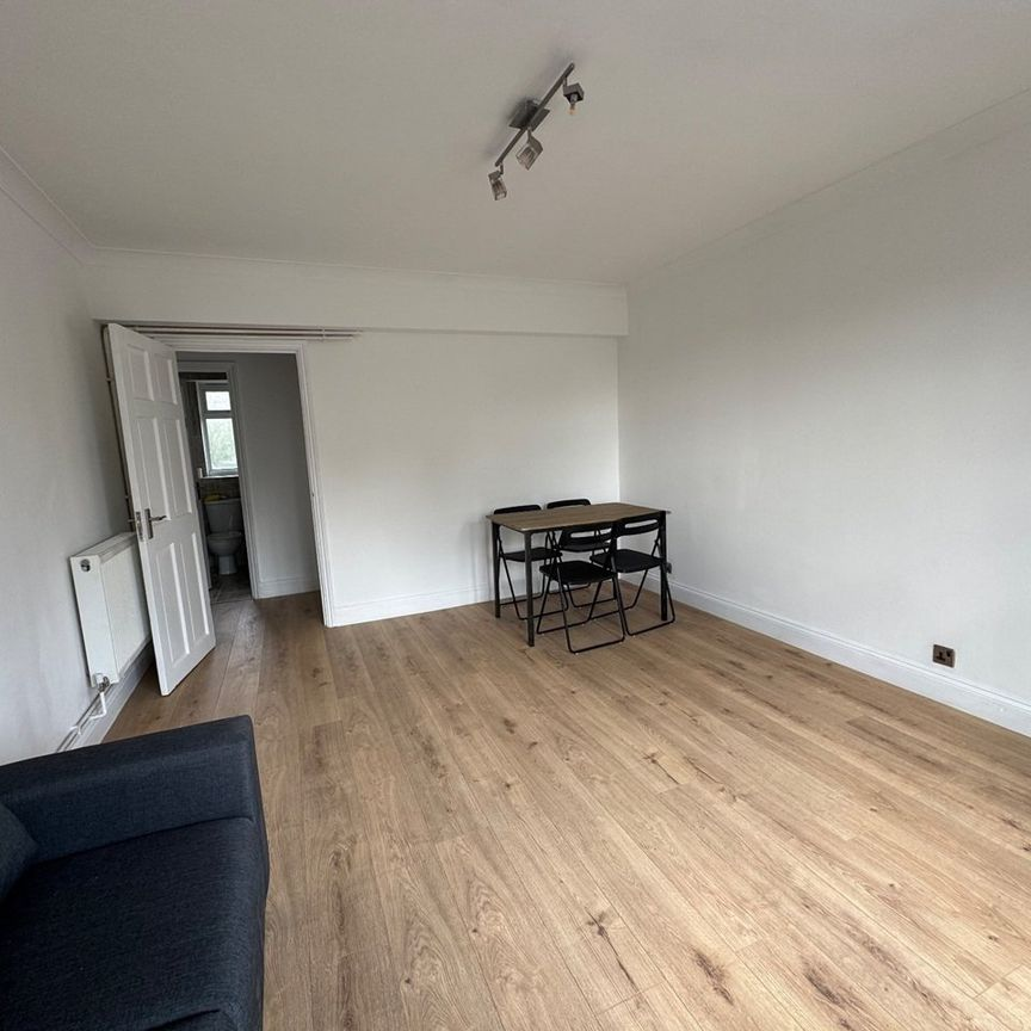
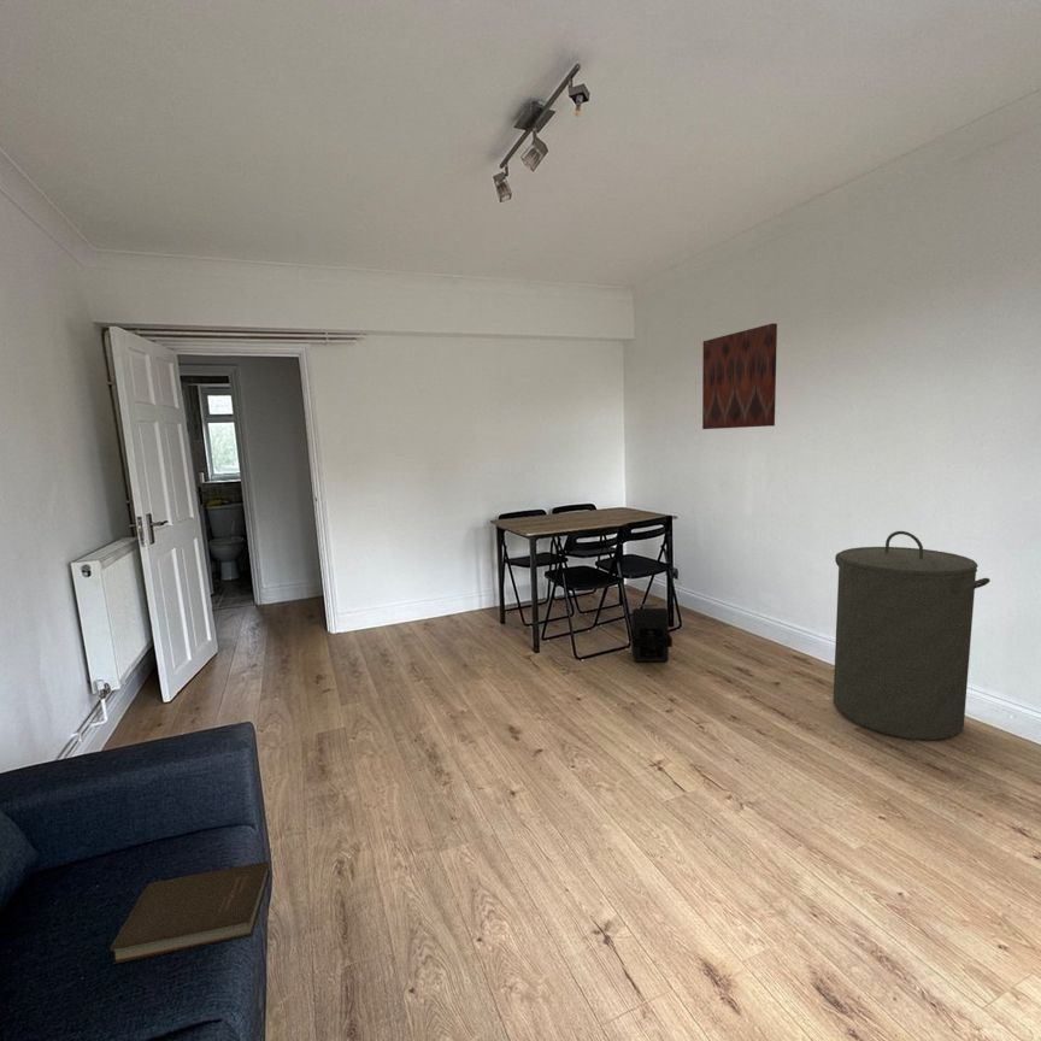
+ wall art (736, 381)
+ book (196, 906)
+ speaker (649, 631)
+ laundry hamper (900, 624)
